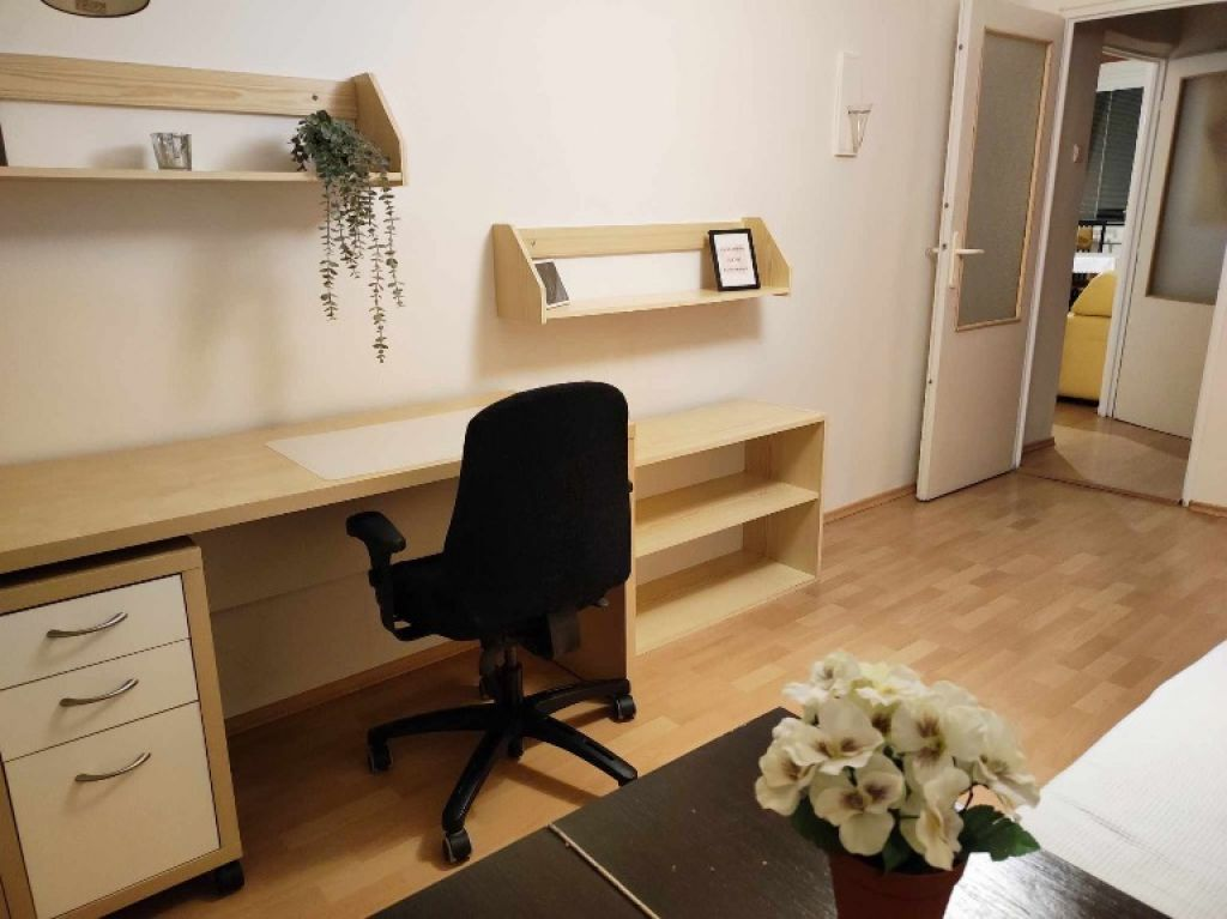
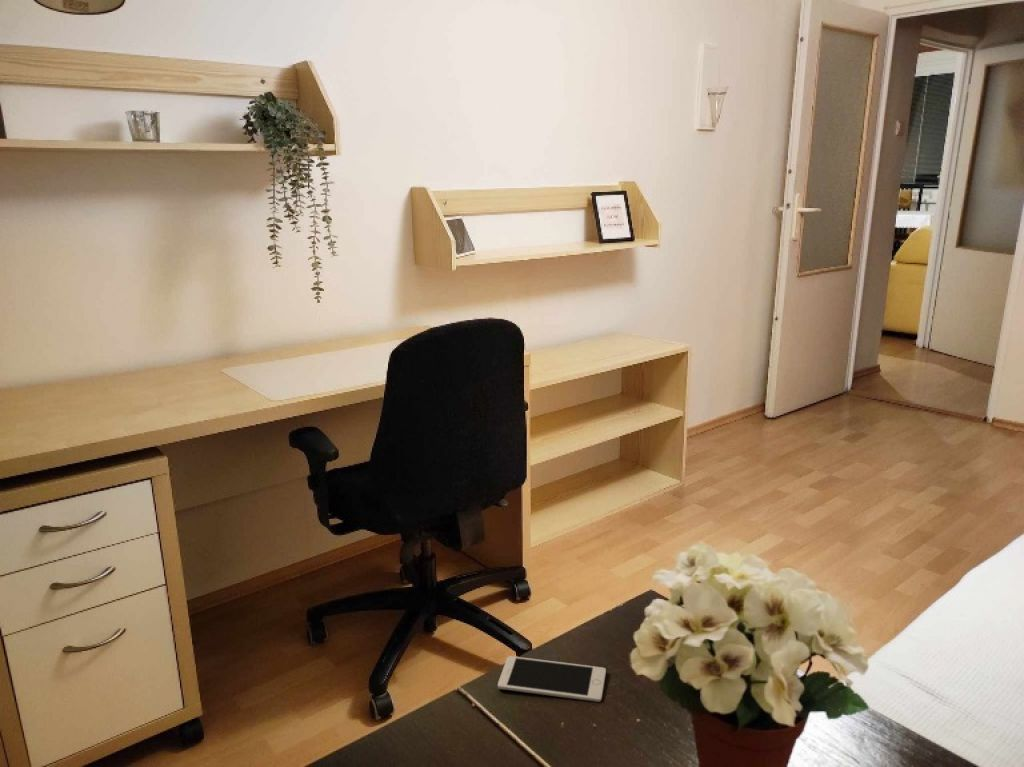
+ cell phone (552, 678)
